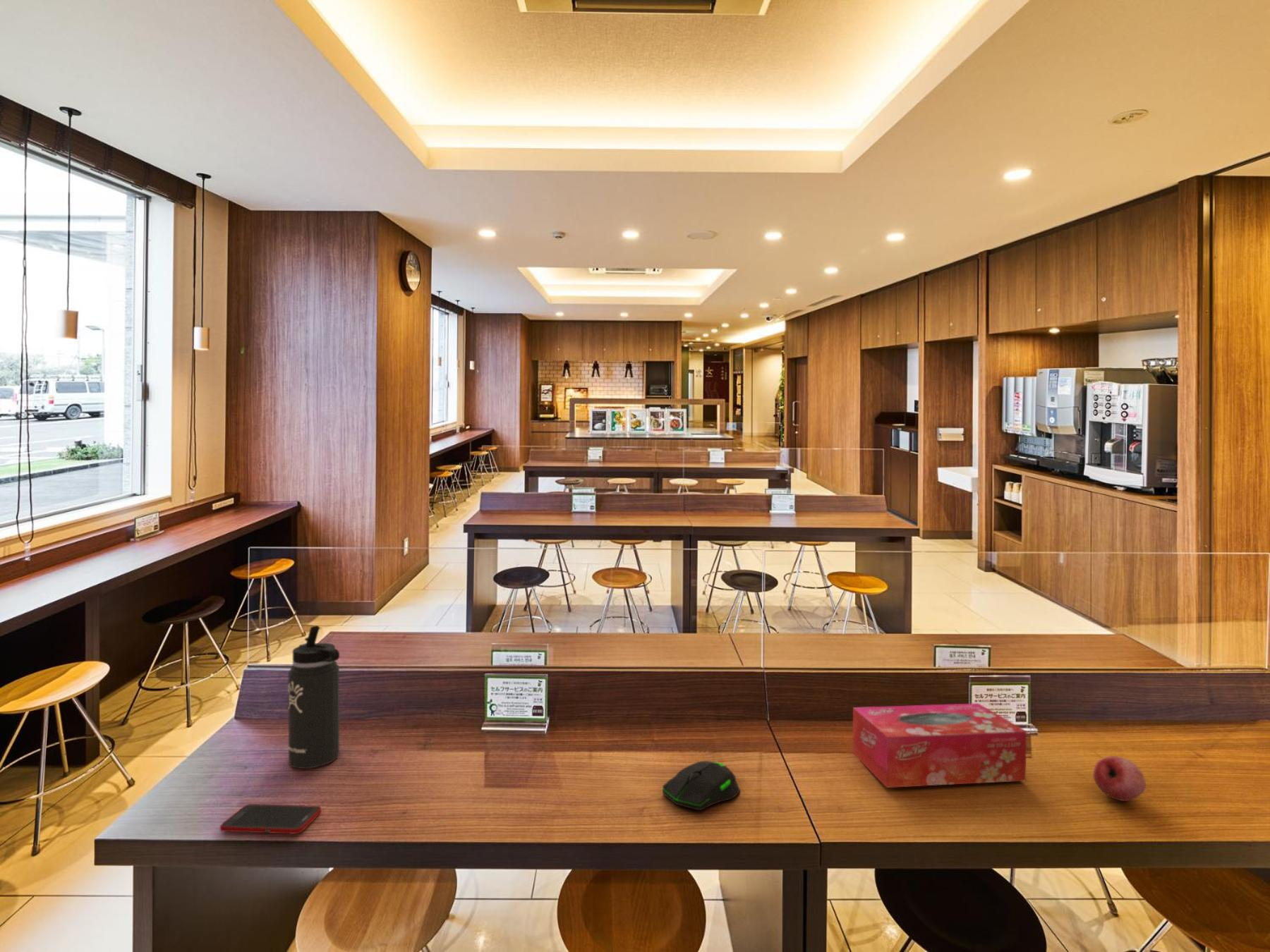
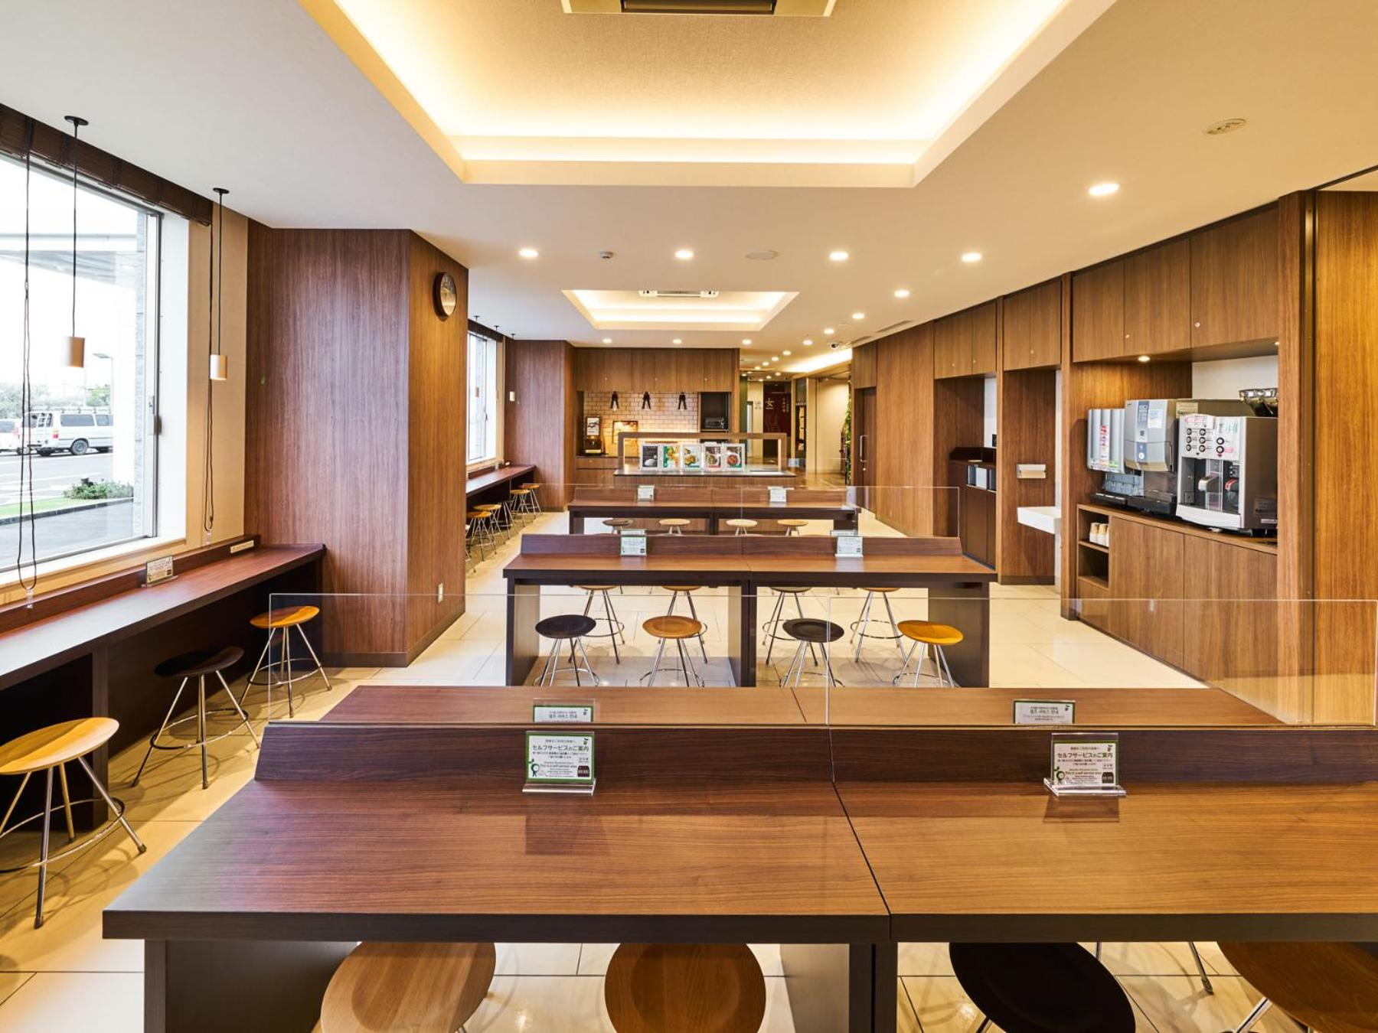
- thermos bottle (318, 692)
- fruit (1119, 778)
- computer mouse (706, 779)
- cell phone (272, 819)
- tissue box (935, 743)
